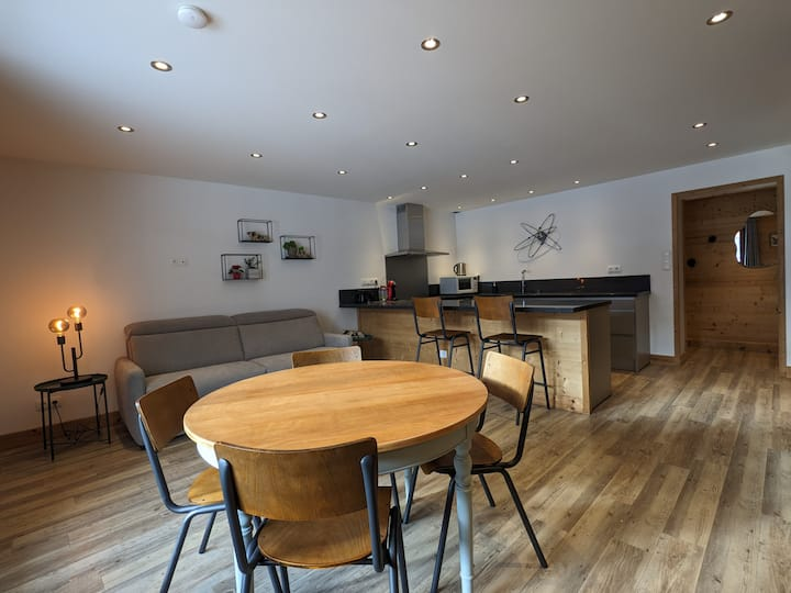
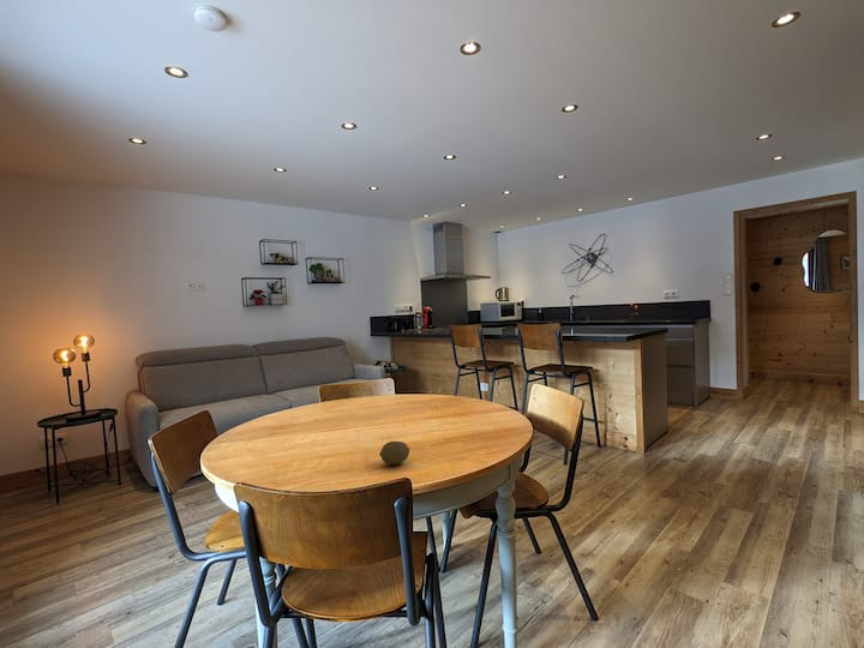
+ fruit (394, 452)
